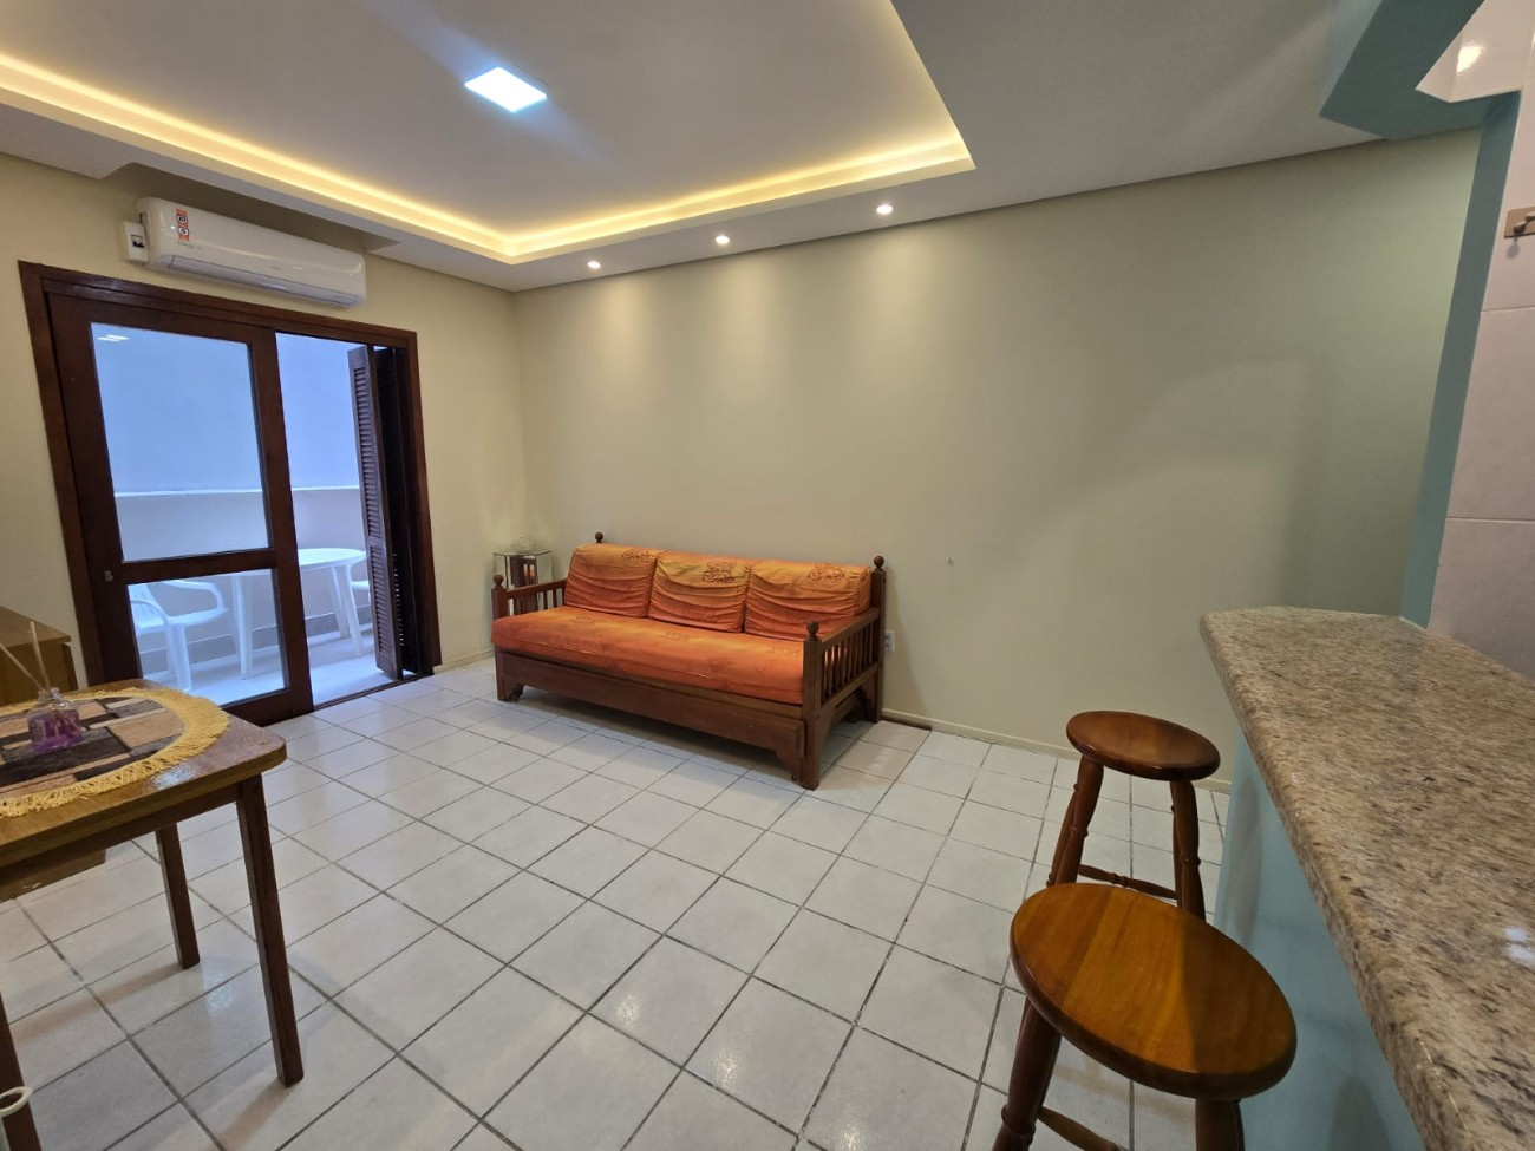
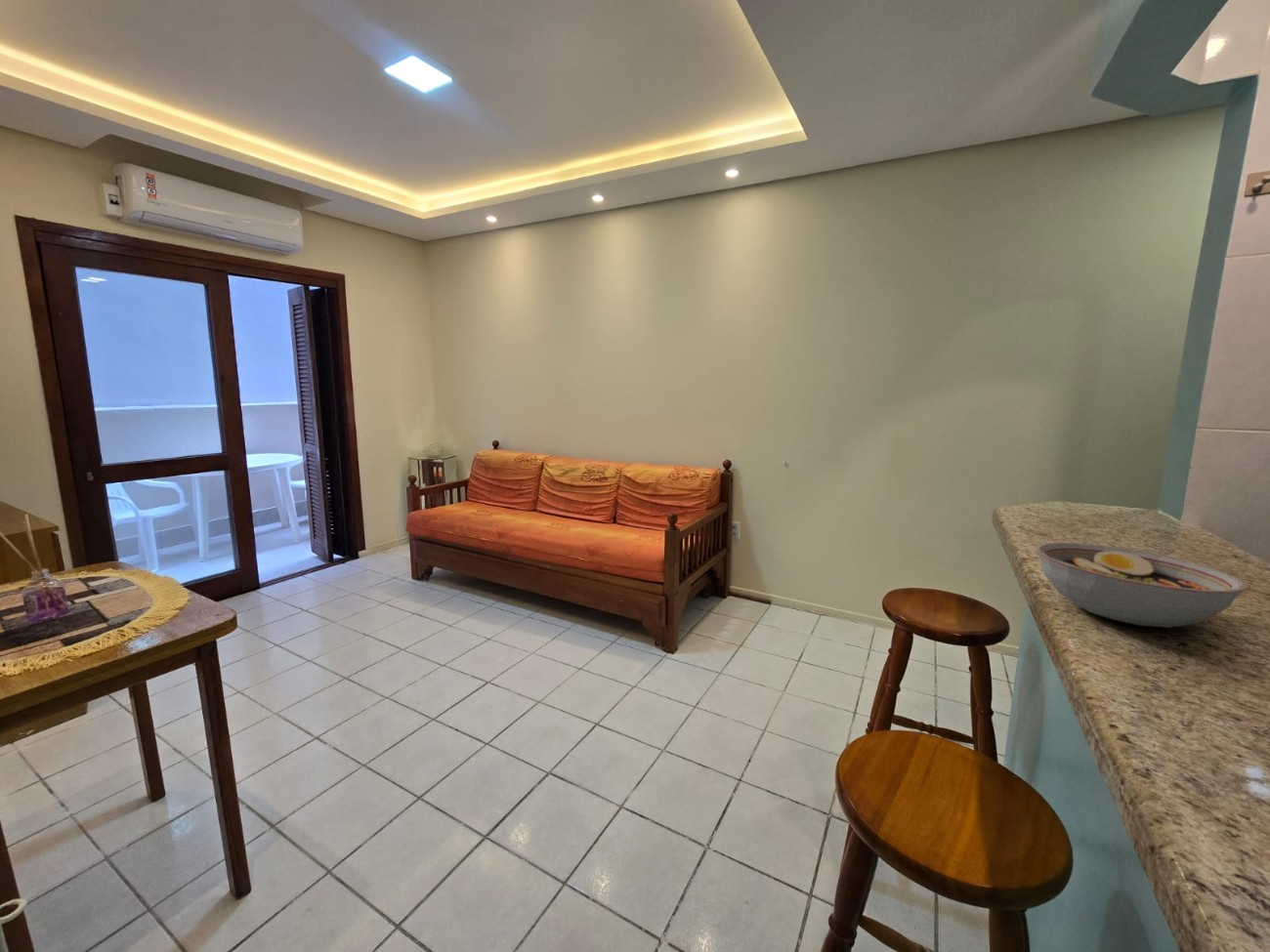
+ bowl (1127, 587)
